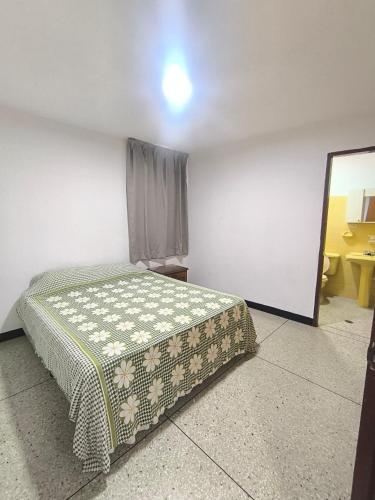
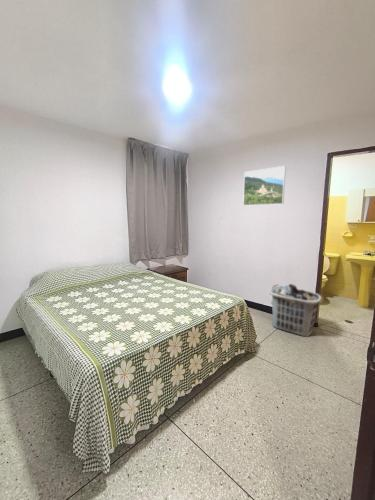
+ clothes hamper (293, 307)
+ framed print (262, 187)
